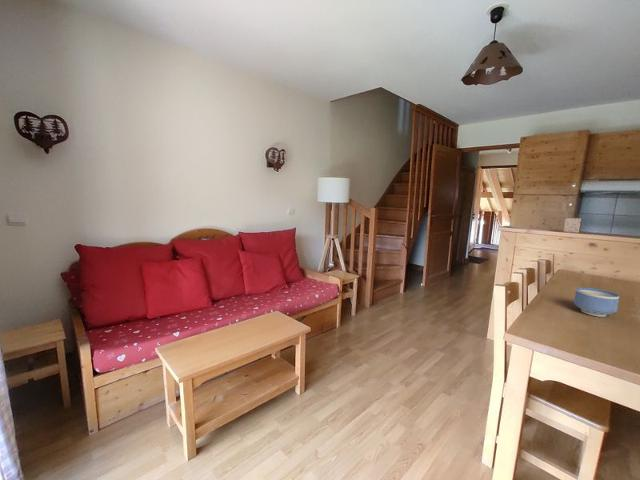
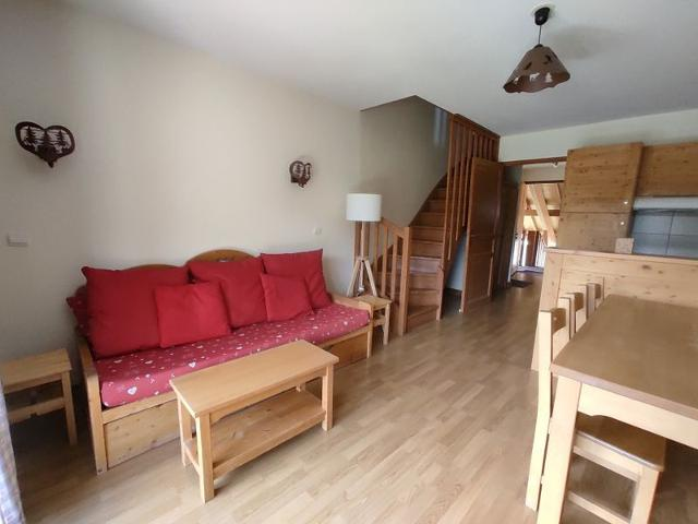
- bowl (595, 302)
